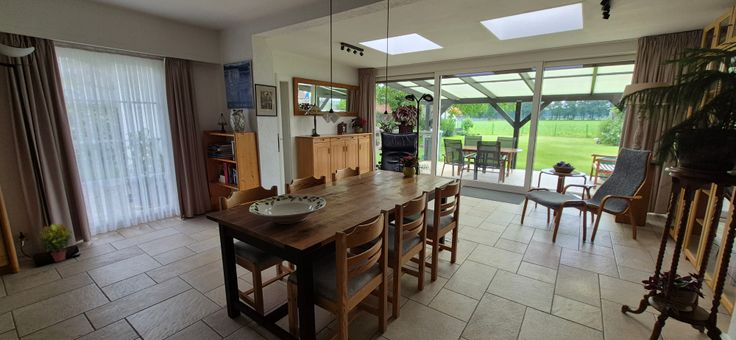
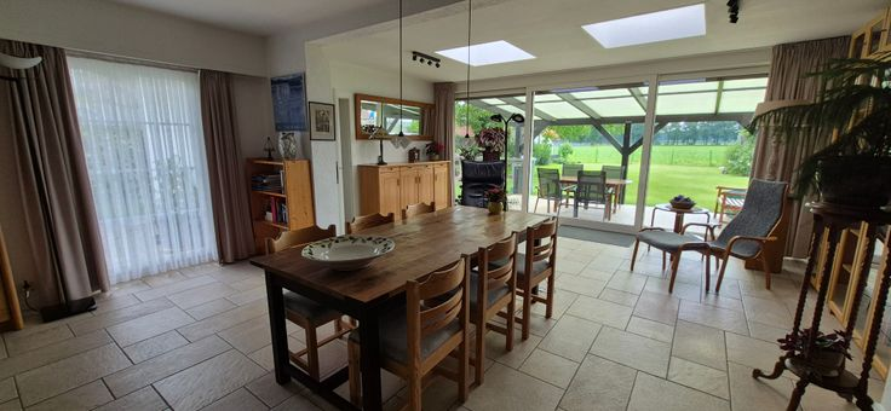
- potted plant (57, 241)
